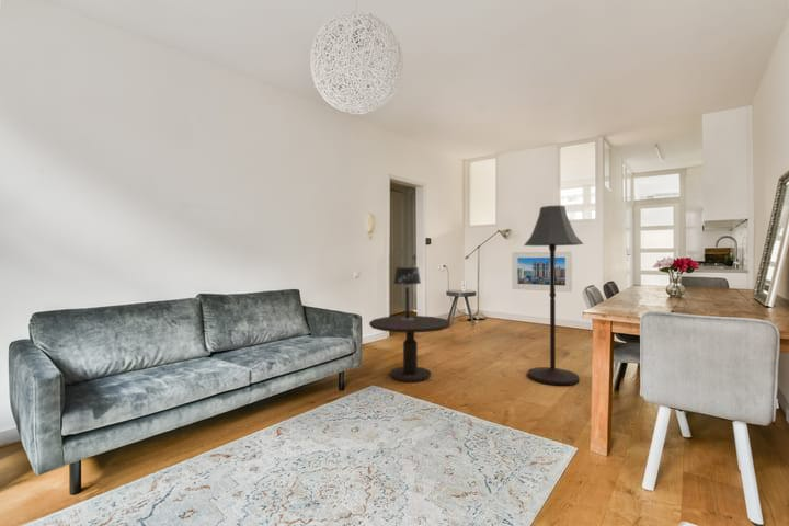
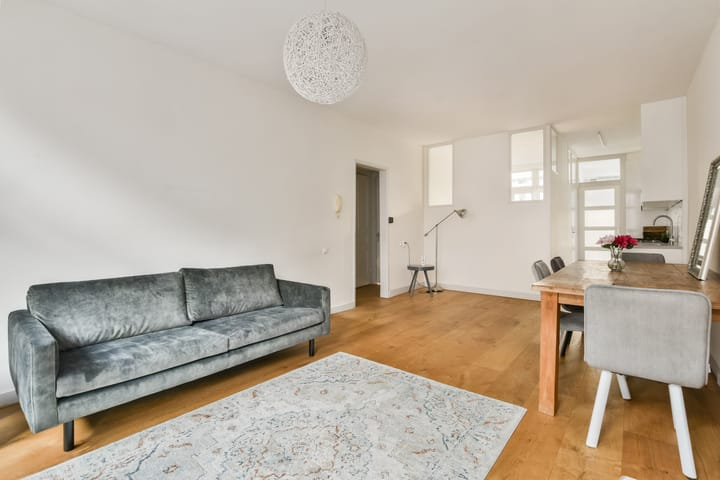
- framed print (540, 271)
- side table (410, 348)
- table lamp (407, 293)
- floor lamp (552, 291)
